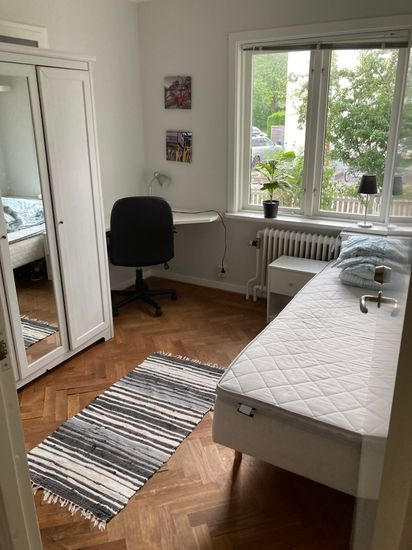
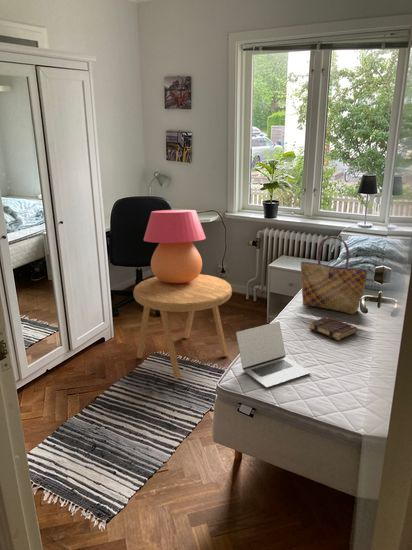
+ side table (186, 323)
+ table lamp (175, 247)
+ book (332, 327)
+ tote bag (332, 272)
+ laptop (273, 352)
